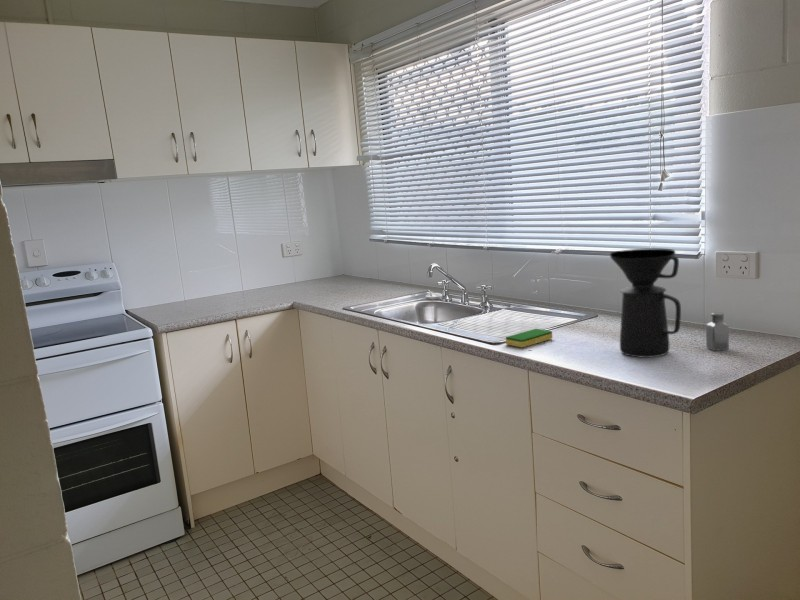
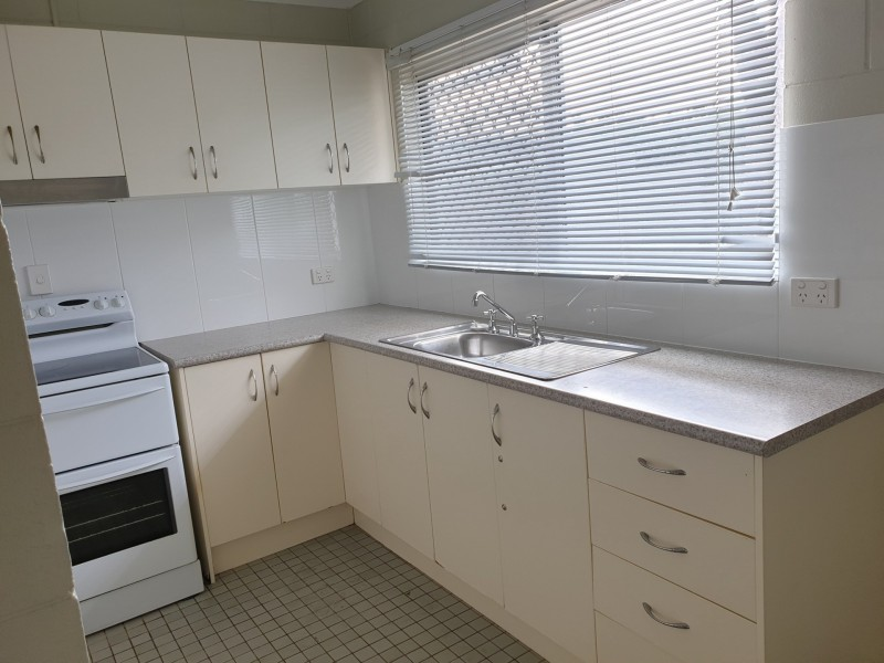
- coffee maker (643, 302)
- dish sponge (529, 337)
- saltshaker (717, 330)
